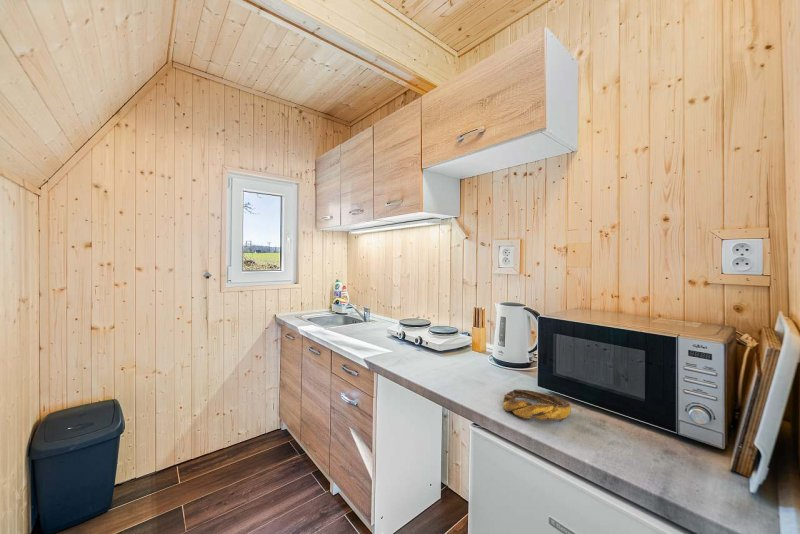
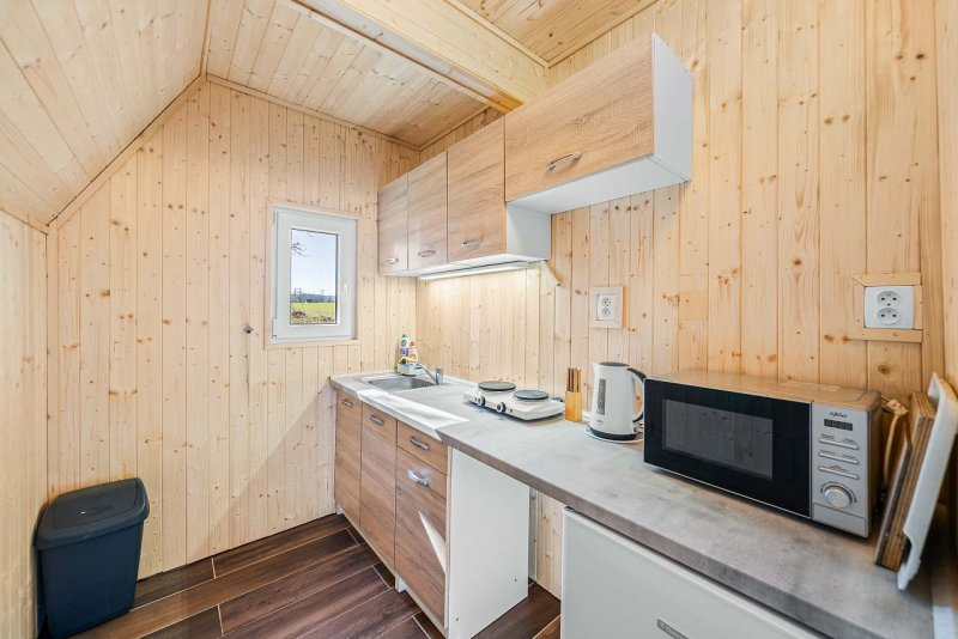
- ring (535, 404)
